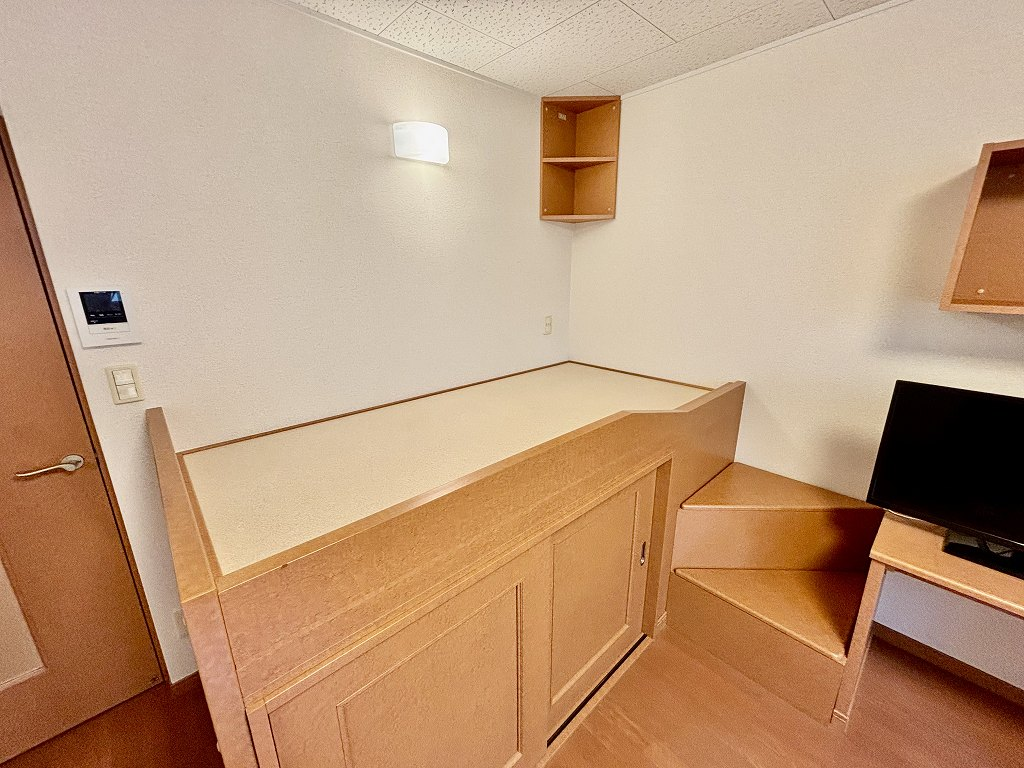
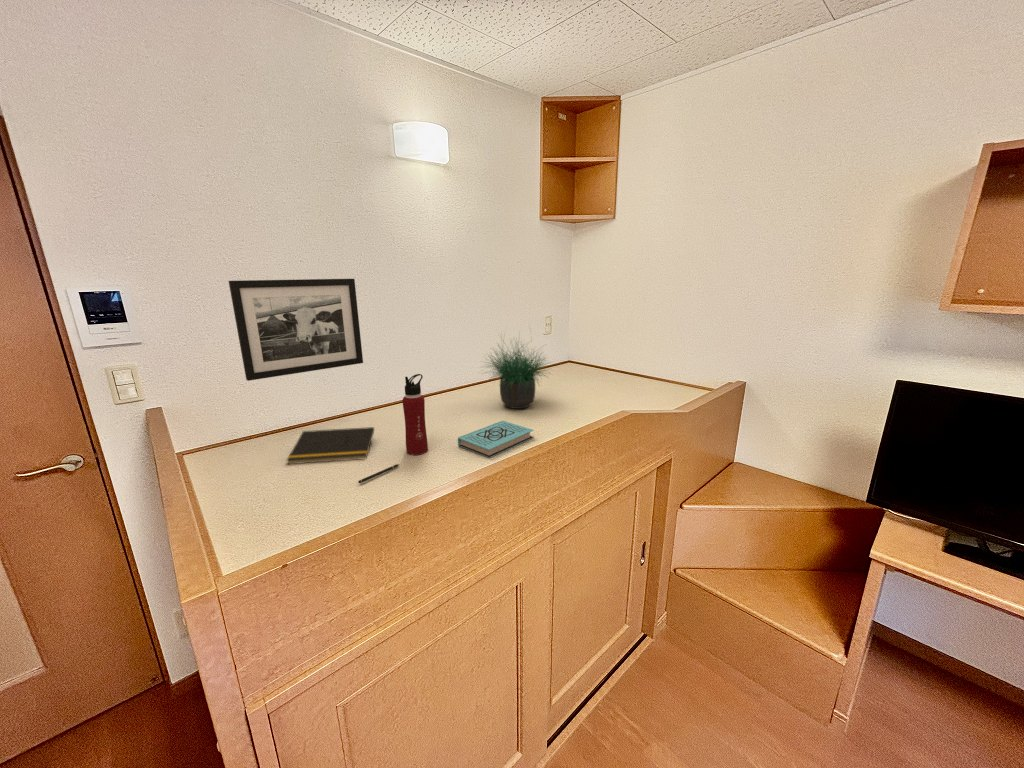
+ picture frame (303, 326)
+ notepad (333, 444)
+ book (496, 437)
+ pen (380, 472)
+ potted plant (517, 366)
+ water bottle (414, 413)
